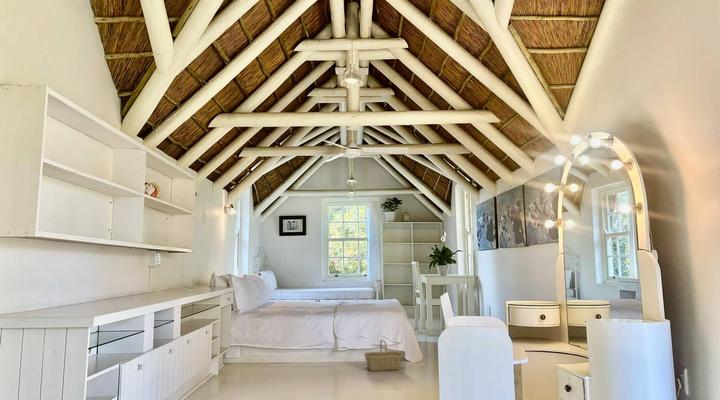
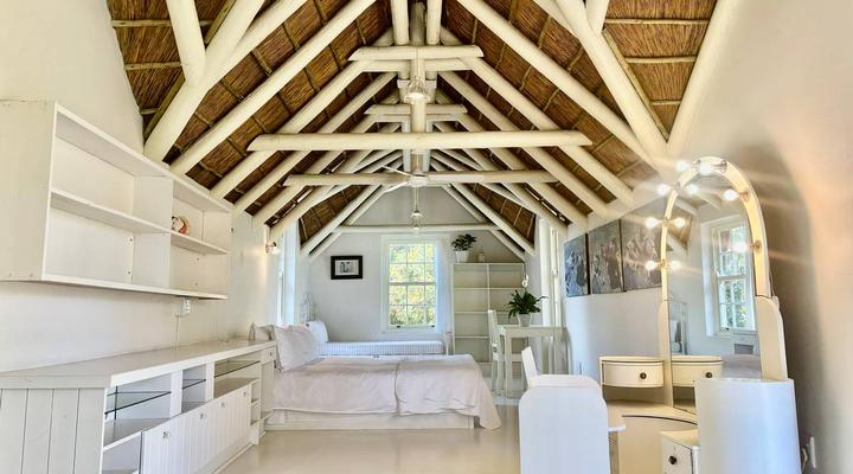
- basket (383, 354)
